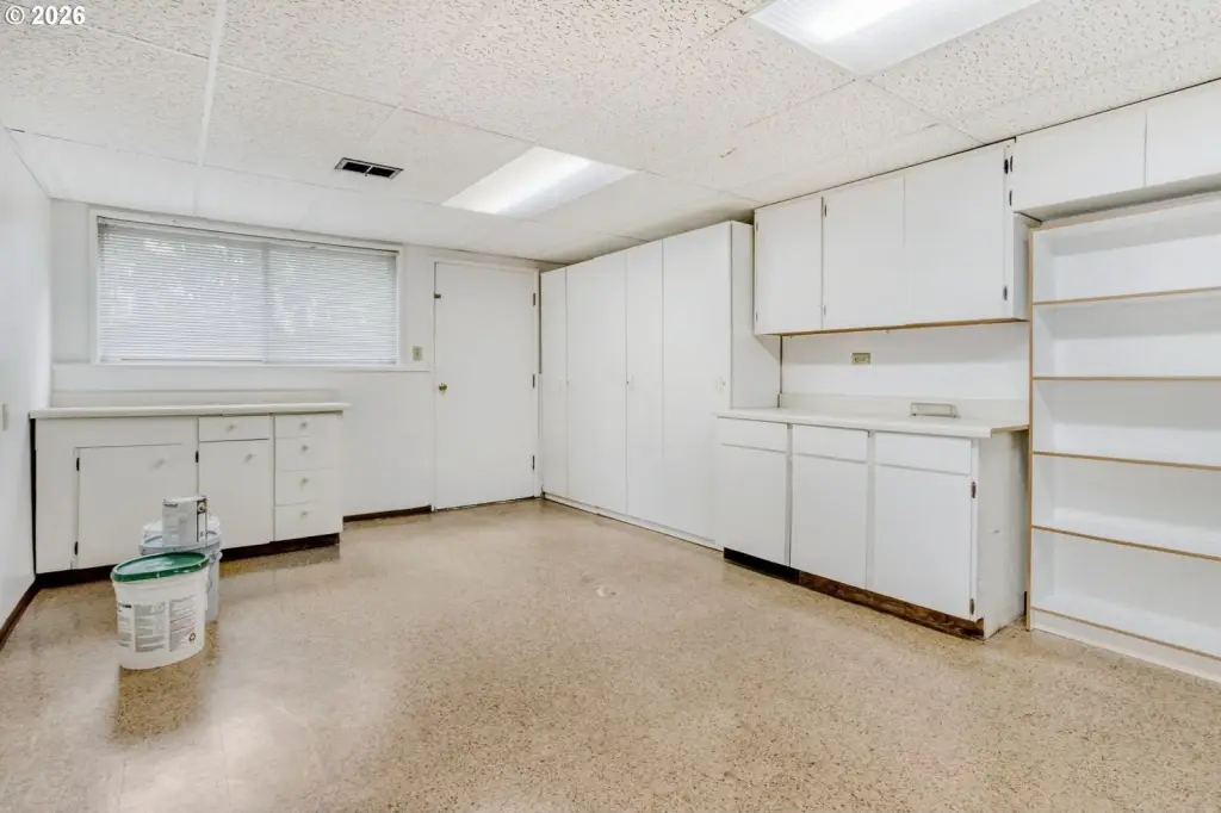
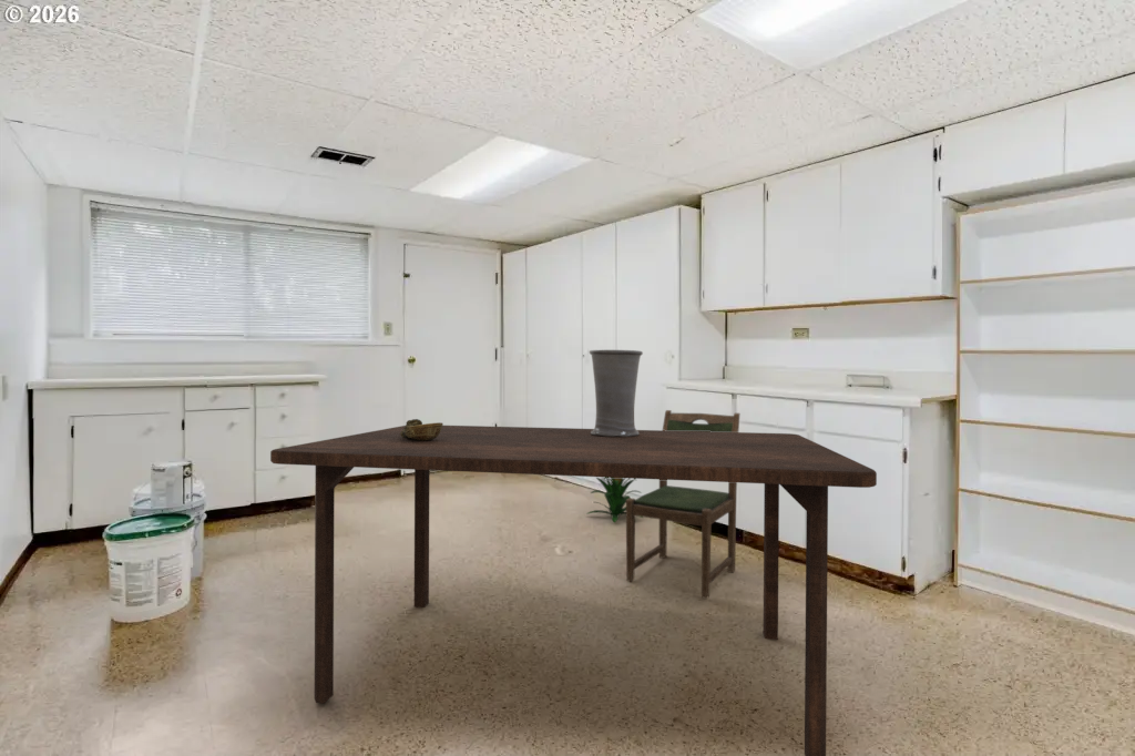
+ decorative bowl (417, 428)
+ dining chair (685, 493)
+ vase (615, 391)
+ indoor plant (615, 478)
+ dining table (577, 476)
